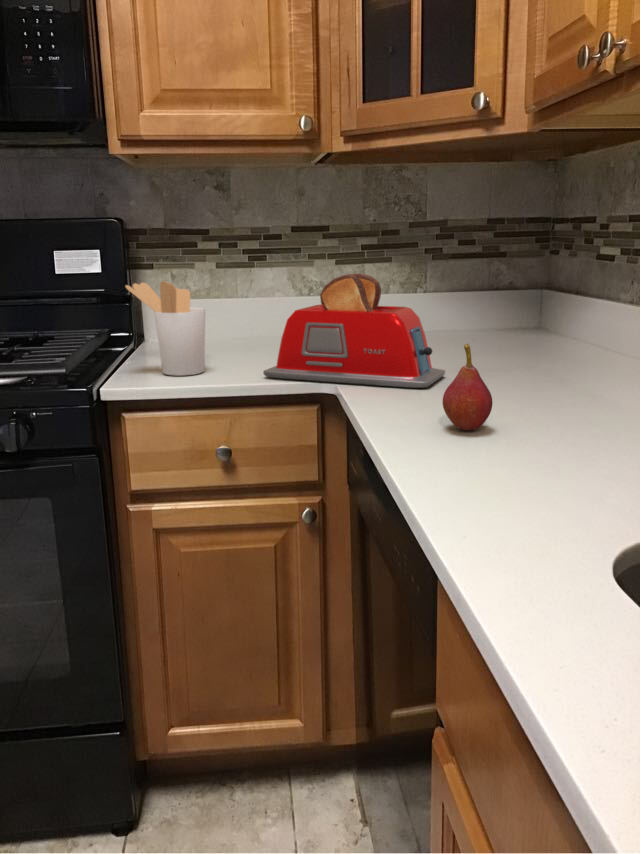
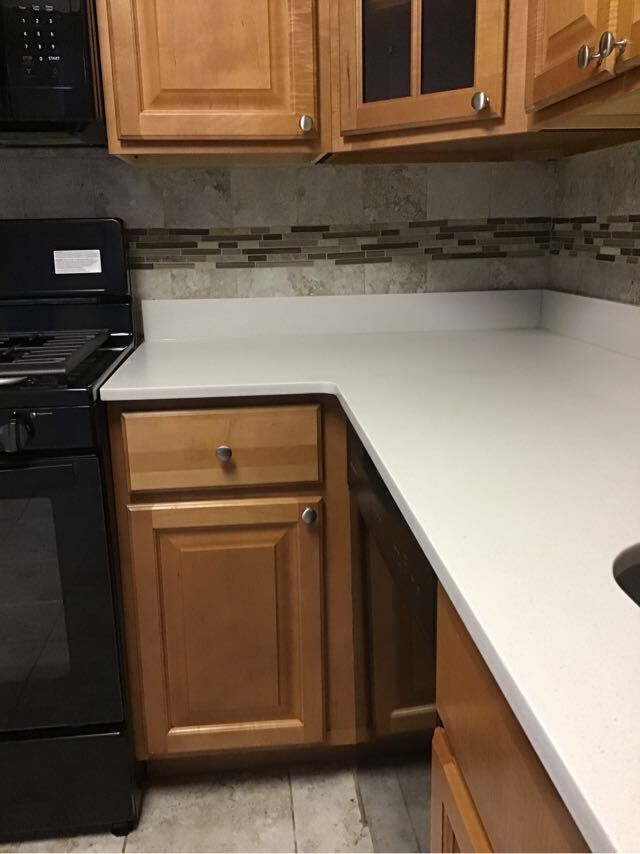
- fruit (467, 386)
- utensil holder (168, 326)
- toaster (353, 326)
